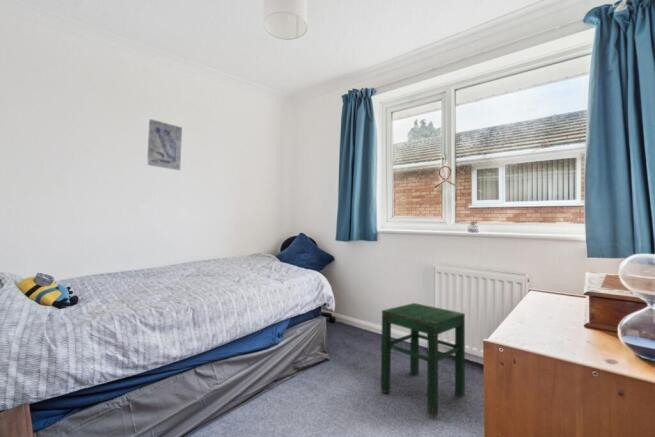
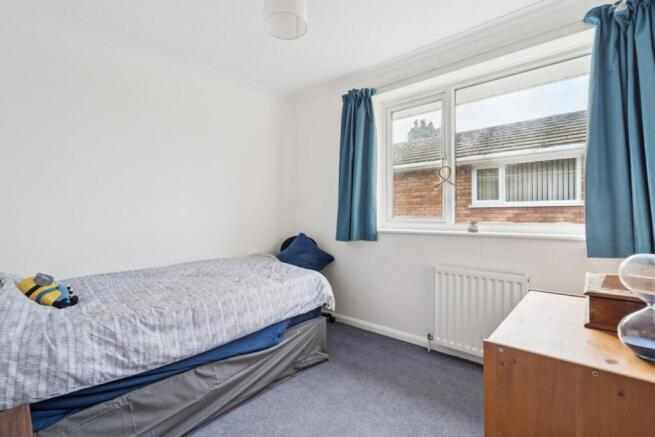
- wall art (165, 145)
- stool (420, 354)
